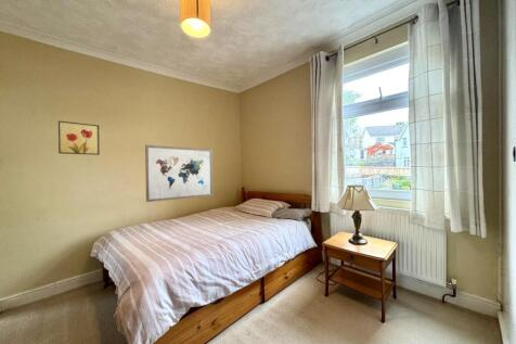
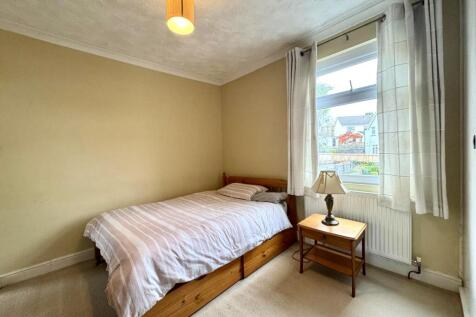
- wall art (182, 173)
- wall art (79, 138)
